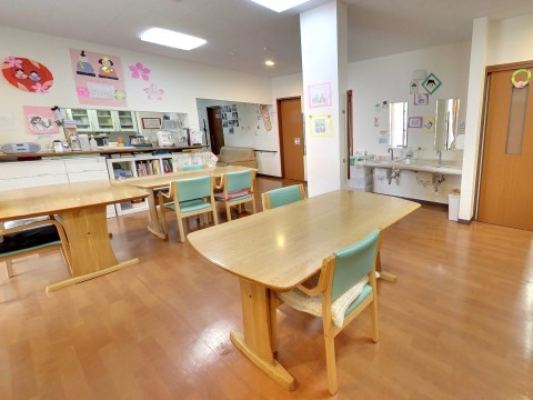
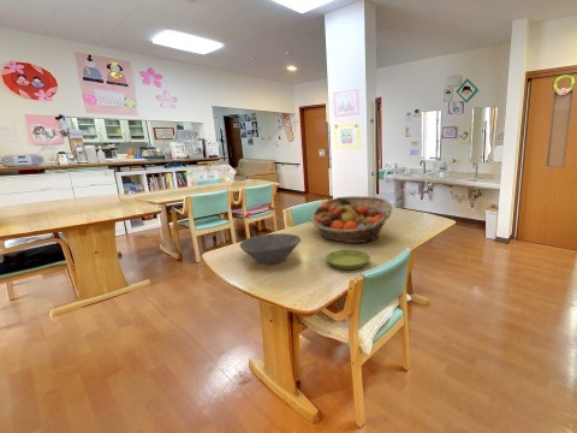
+ fruit basket (350, 218)
+ bowl (270, 249)
+ saucer (347, 260)
